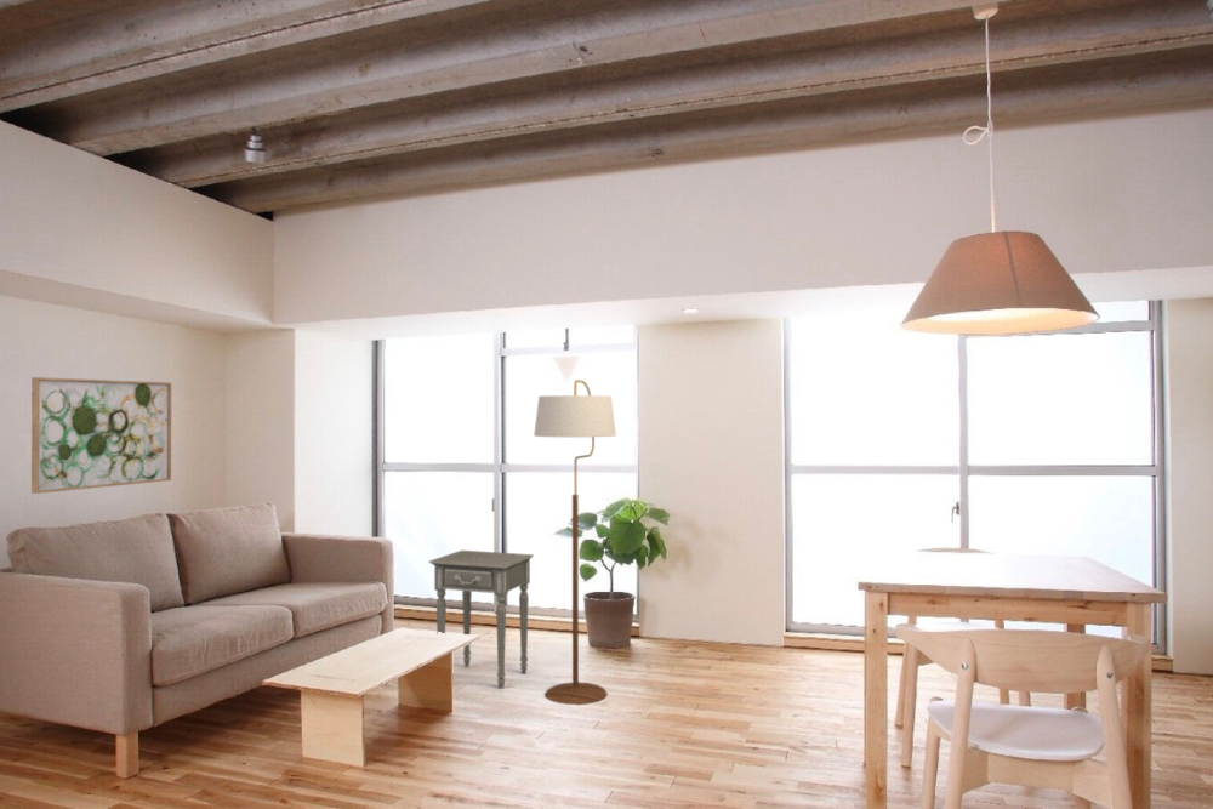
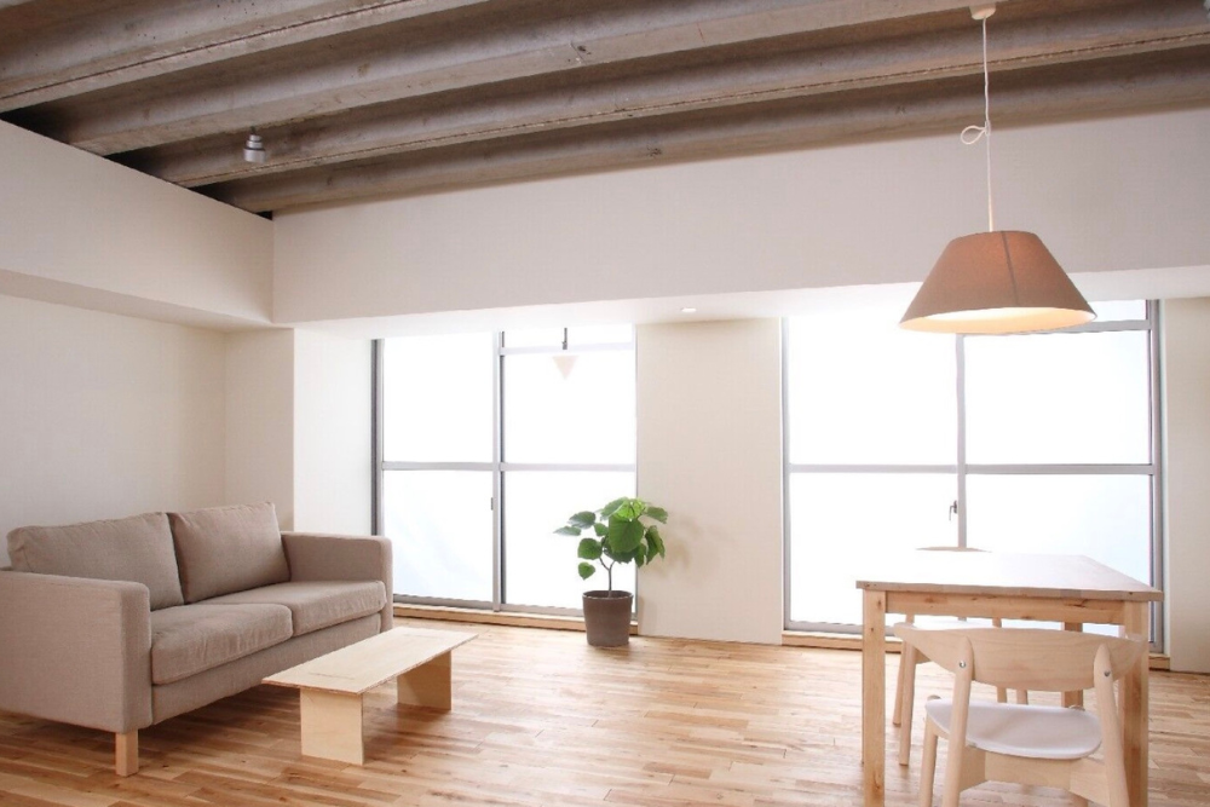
- floor lamp (577, 535)
- side table (469, 617)
- wall art (108, 433)
